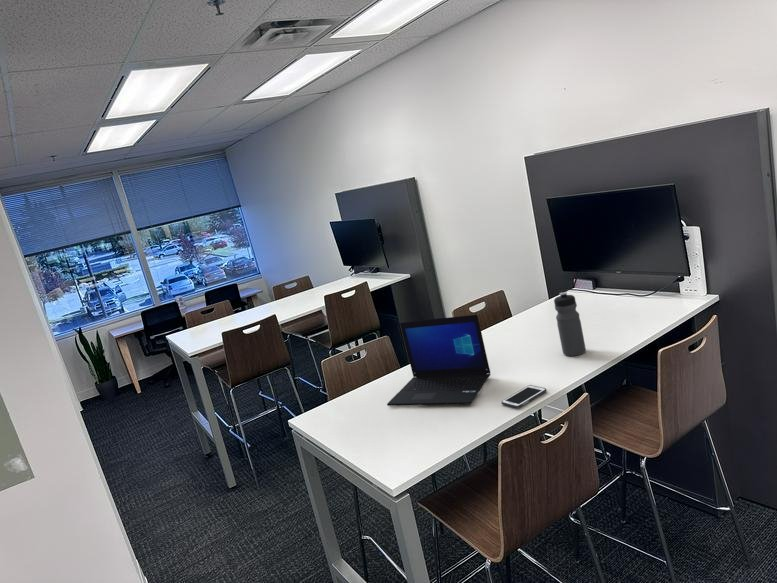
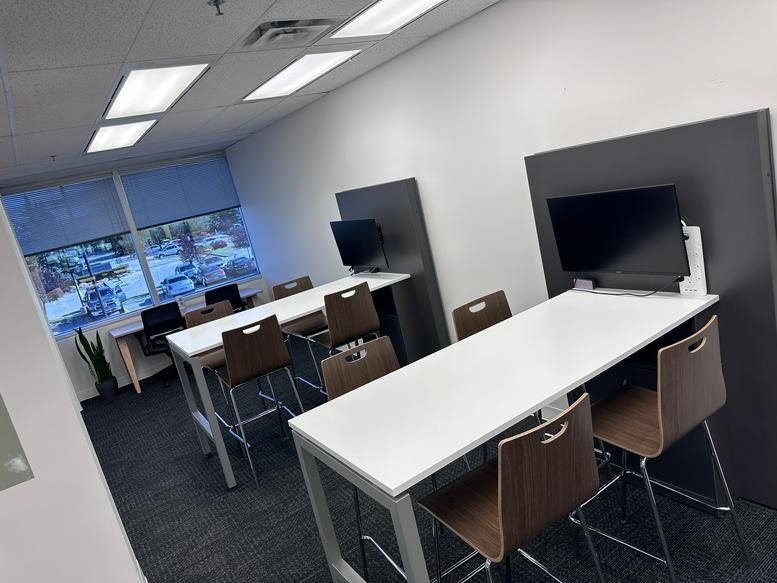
- laptop (432, 360)
- water bottle (568, 322)
- cell phone (524, 396)
